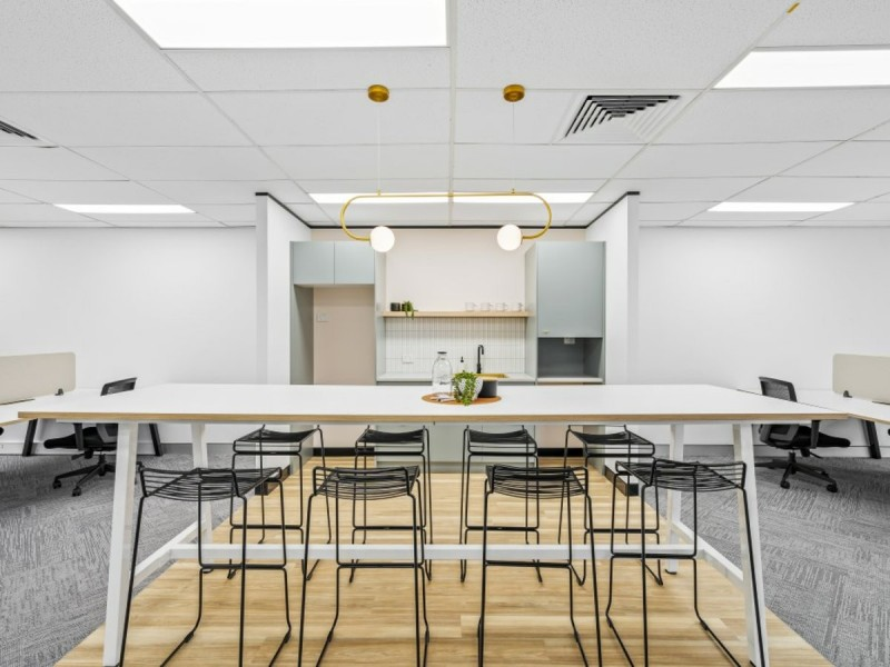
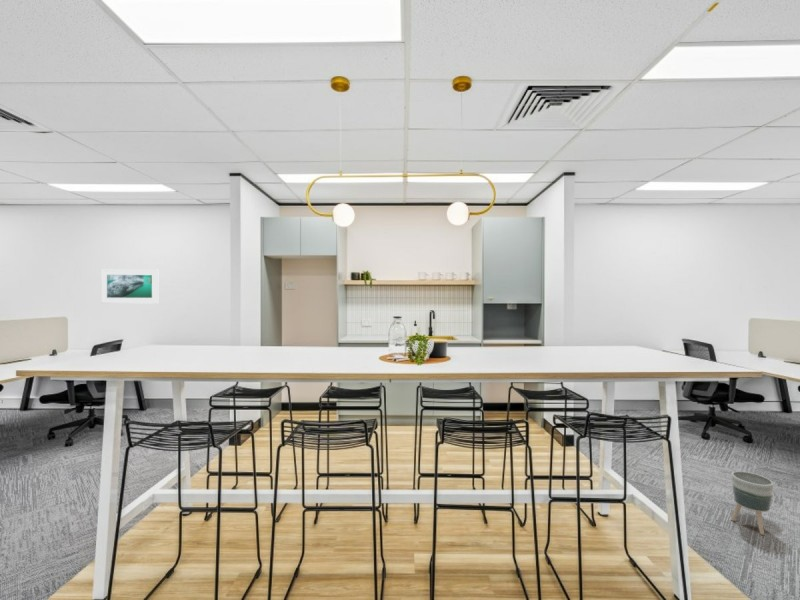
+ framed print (129, 286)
+ planter (751, 501)
